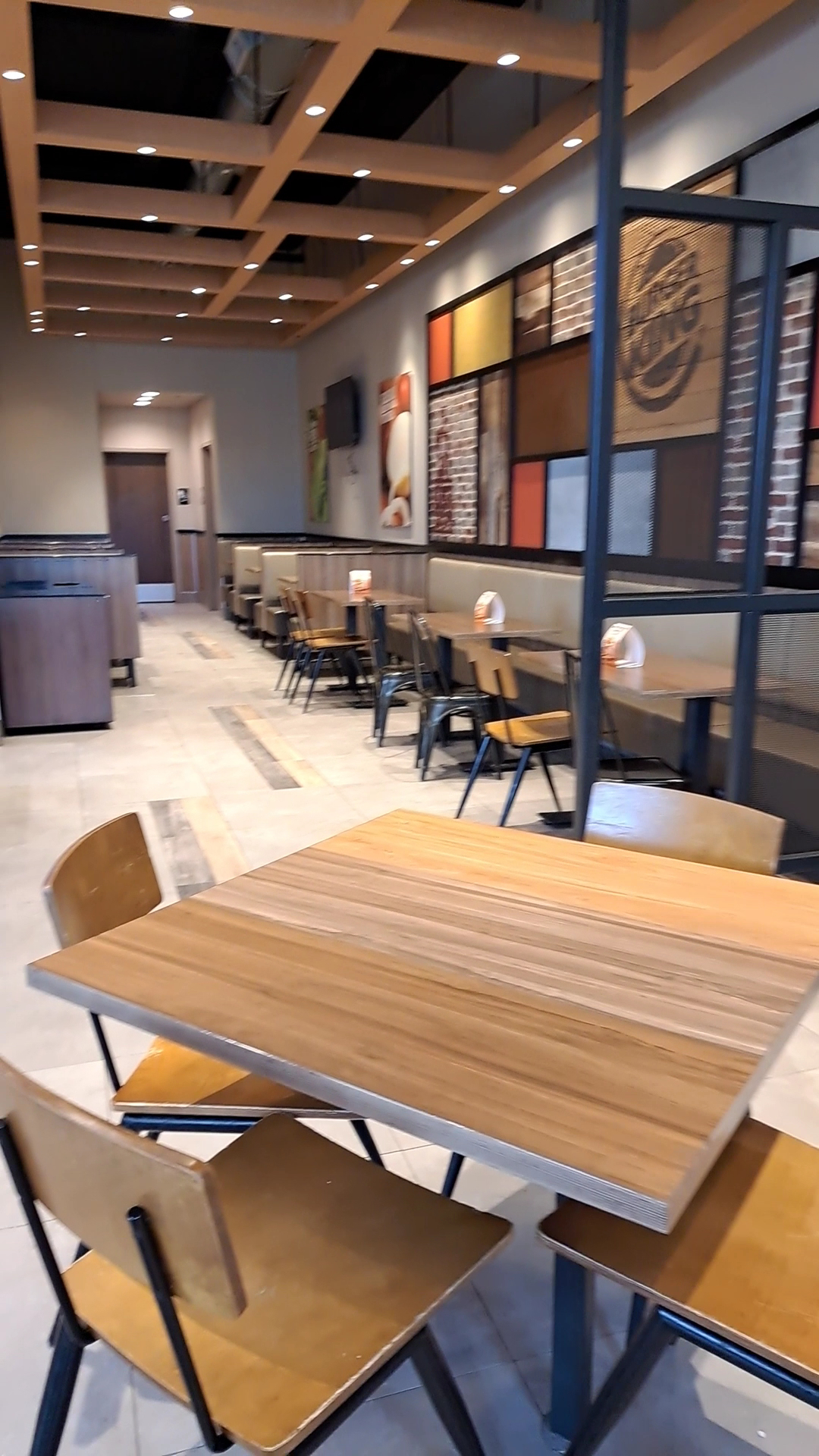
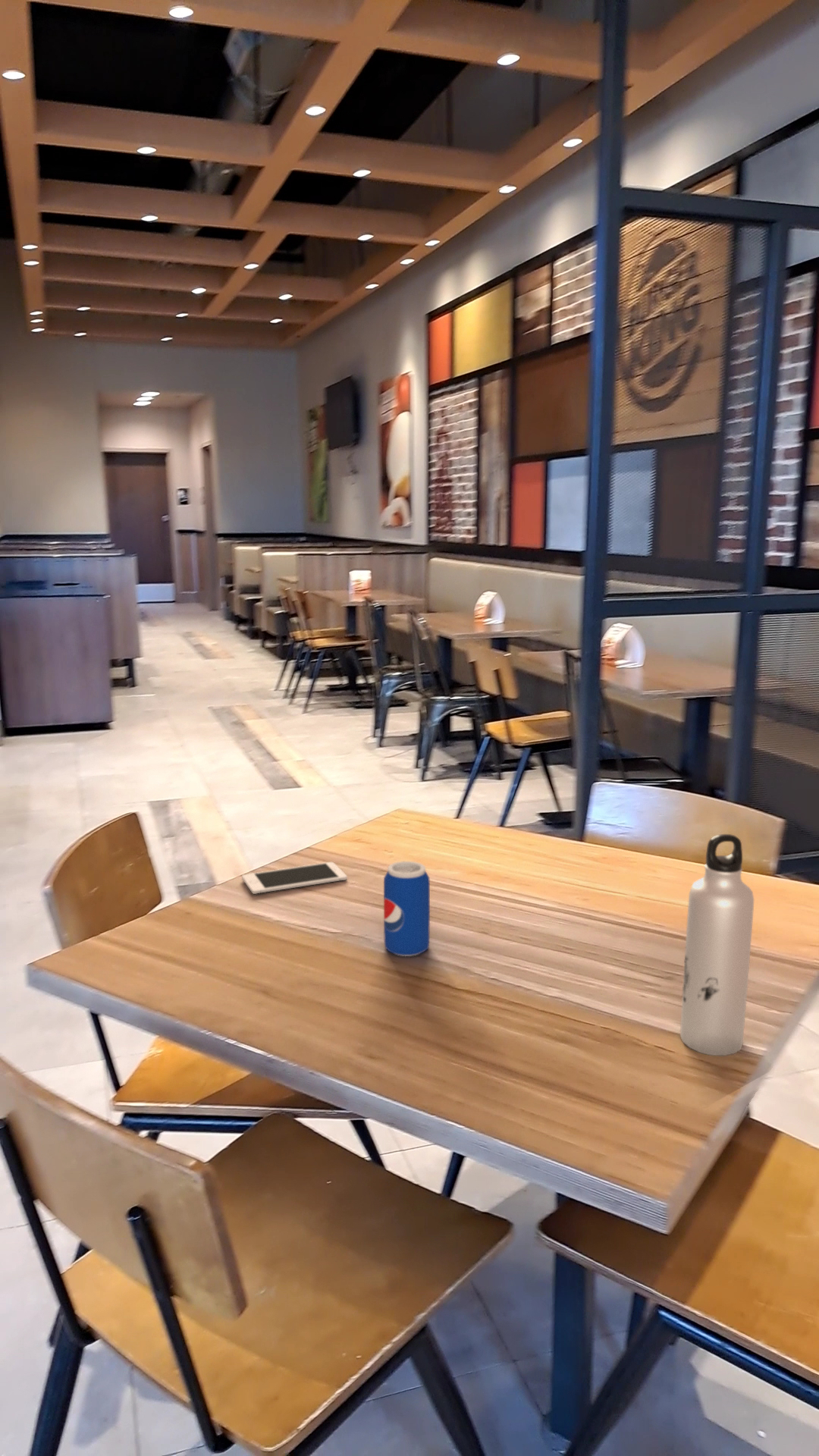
+ water bottle (718, 940)
+ cell phone (294, 877)
+ pop (406, 908)
